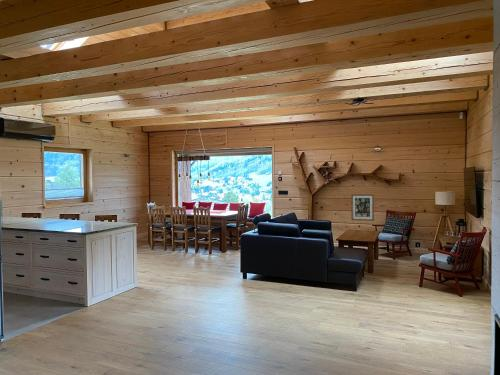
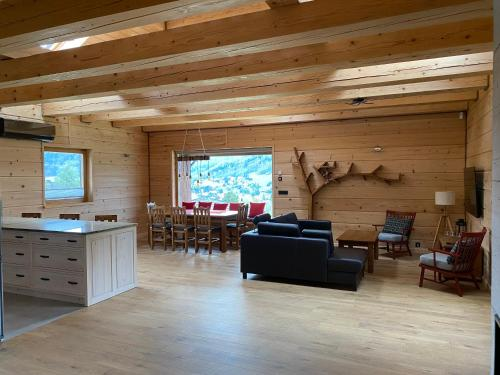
- wall art (362, 207)
